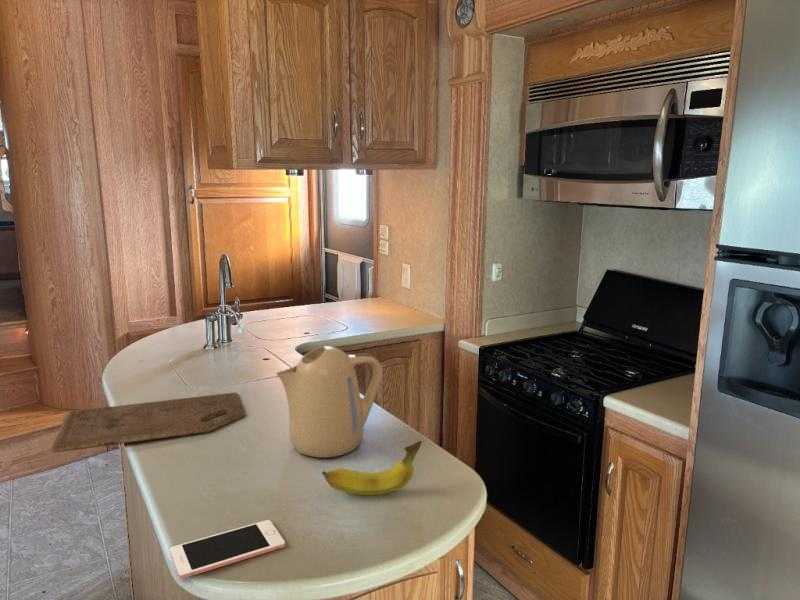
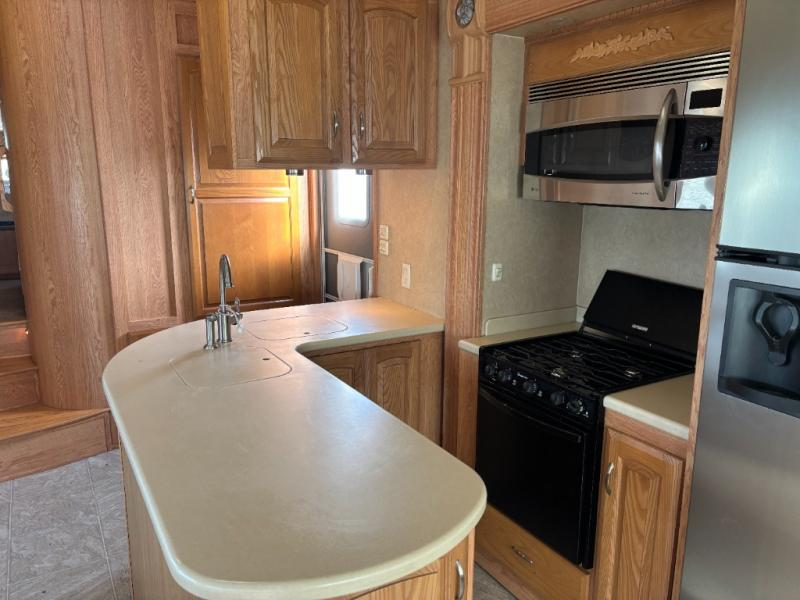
- cell phone (228, 547)
- fruit (372, 473)
- cutting board (155, 418)
- kettle (330, 395)
